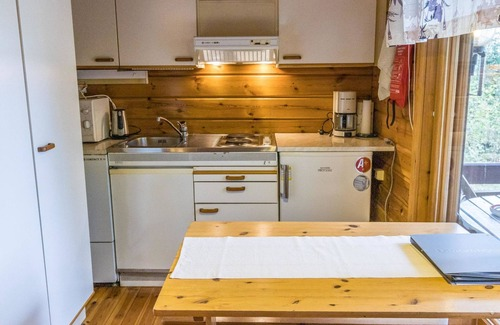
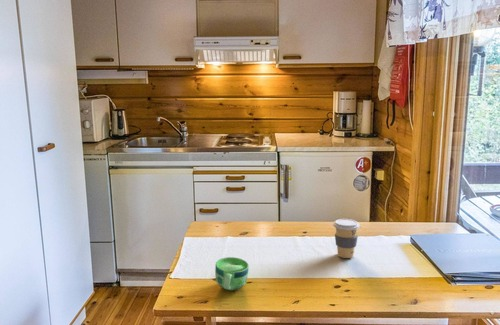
+ cup (232, 277)
+ coffee cup (345, 238)
